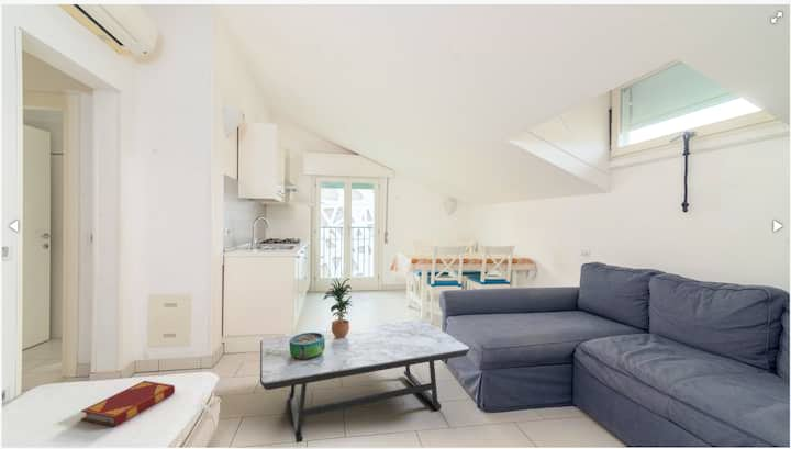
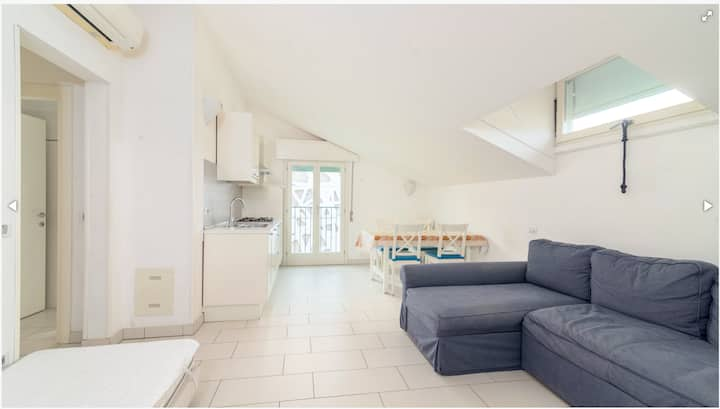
- potted plant (337, 305)
- decorative bowl (307, 344)
- coffee table (361, 372)
- hardback book (131, 401)
